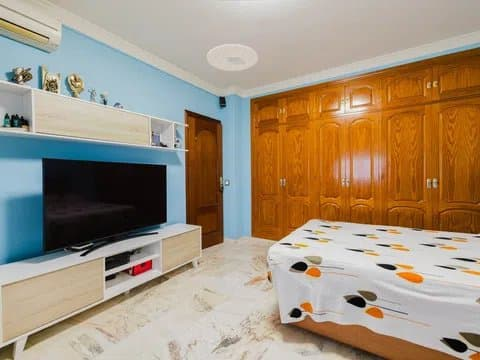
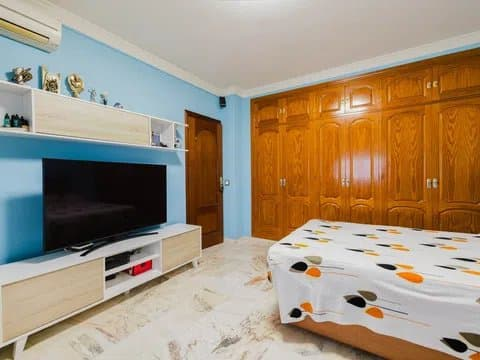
- ceiling light (232, 56)
